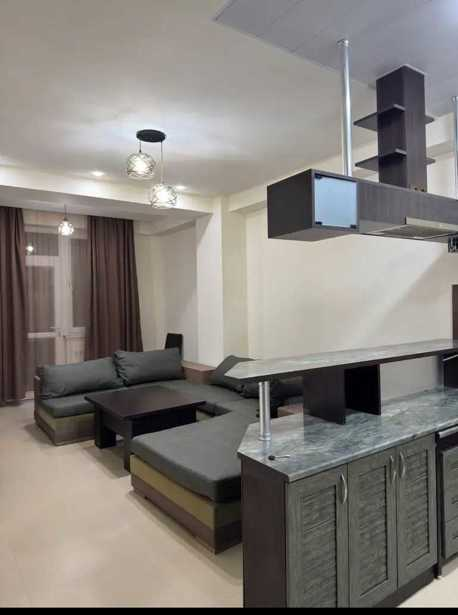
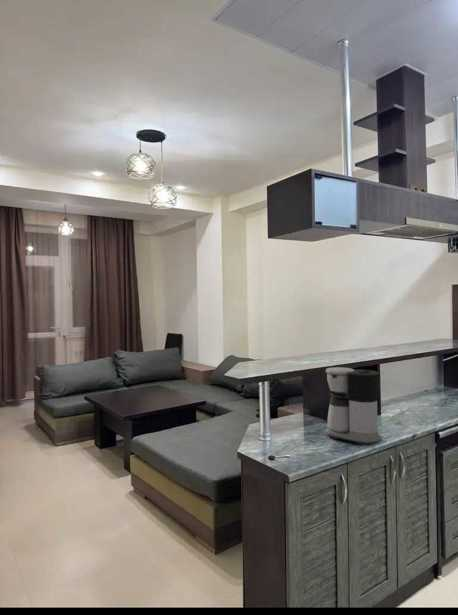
+ coffee maker (353, 402)
